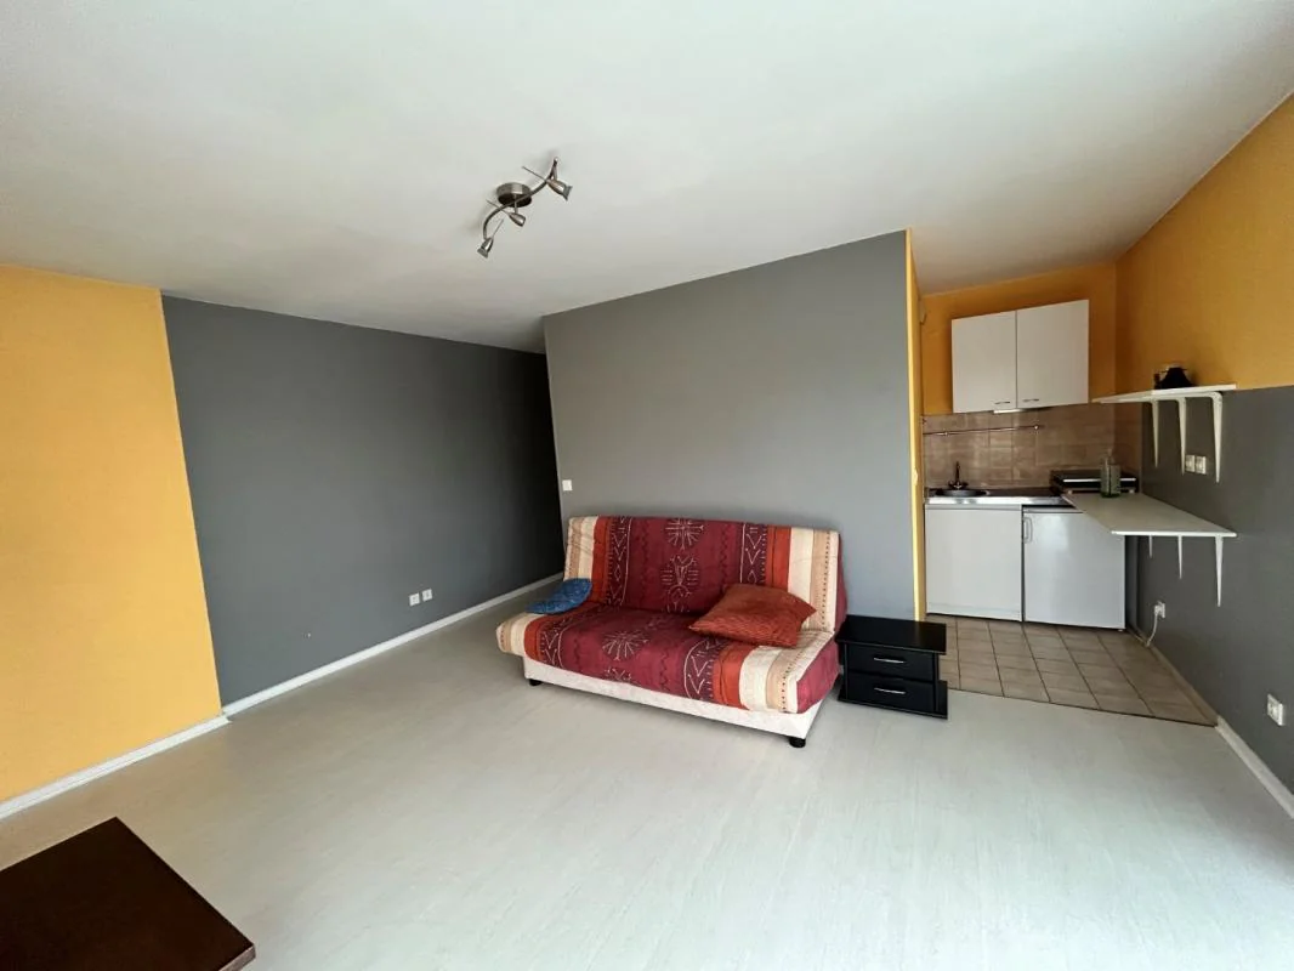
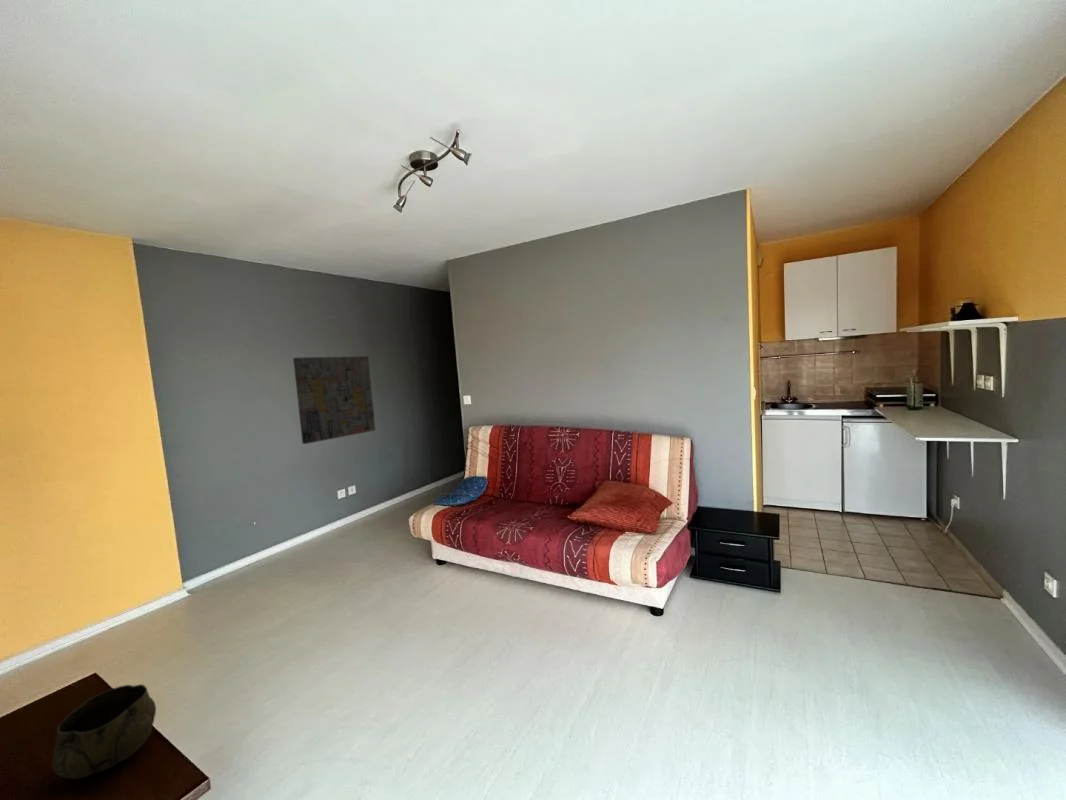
+ decorative bowl (107, 732)
+ wall art (337, 397)
